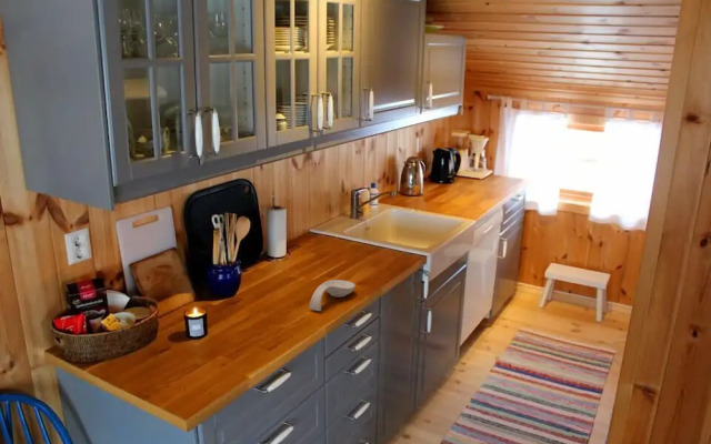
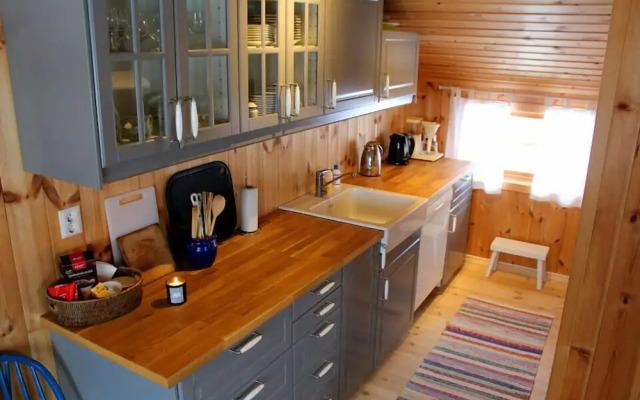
- spoon rest (331, 290)
